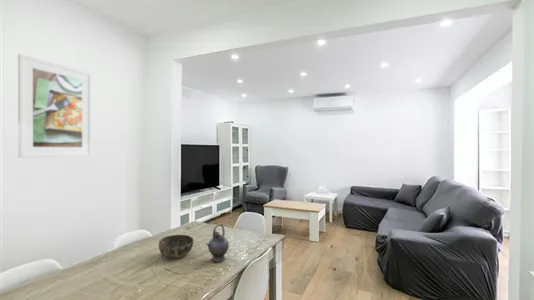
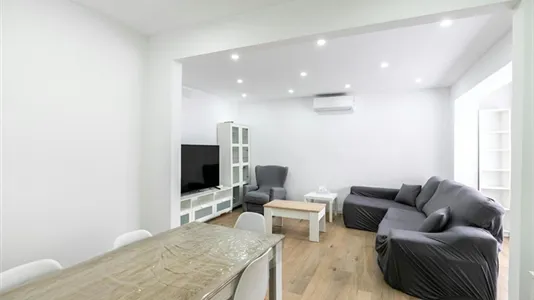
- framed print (58, 110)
- bowl (176, 247)
- teapot (216, 242)
